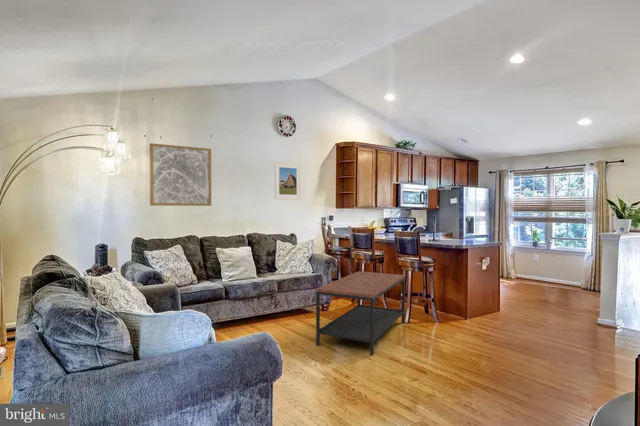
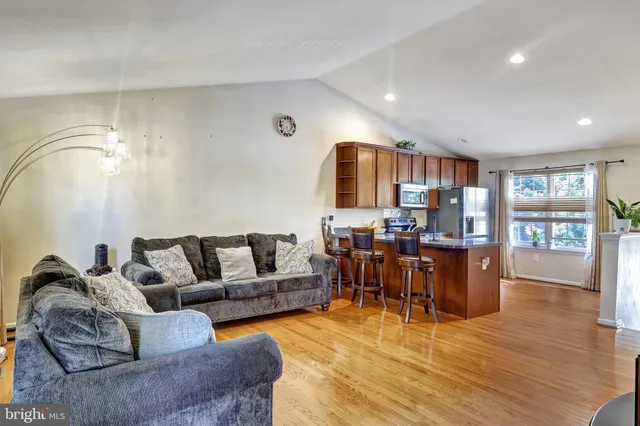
- coffee table (364, 307)
- wall art (181, 176)
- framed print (287, 181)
